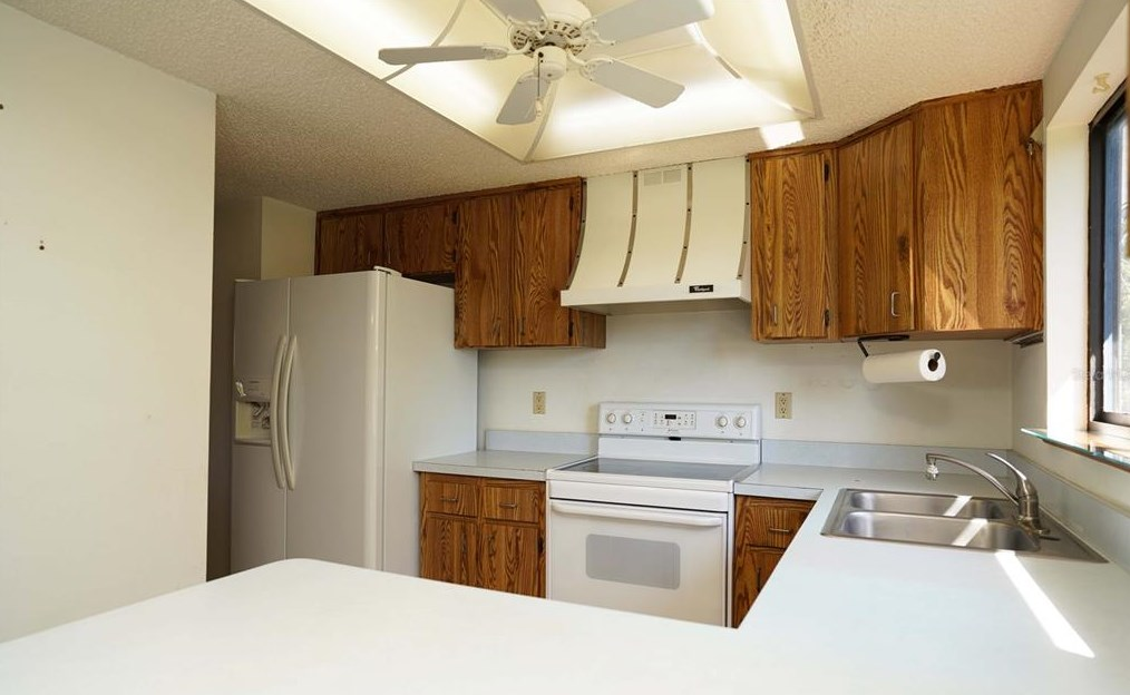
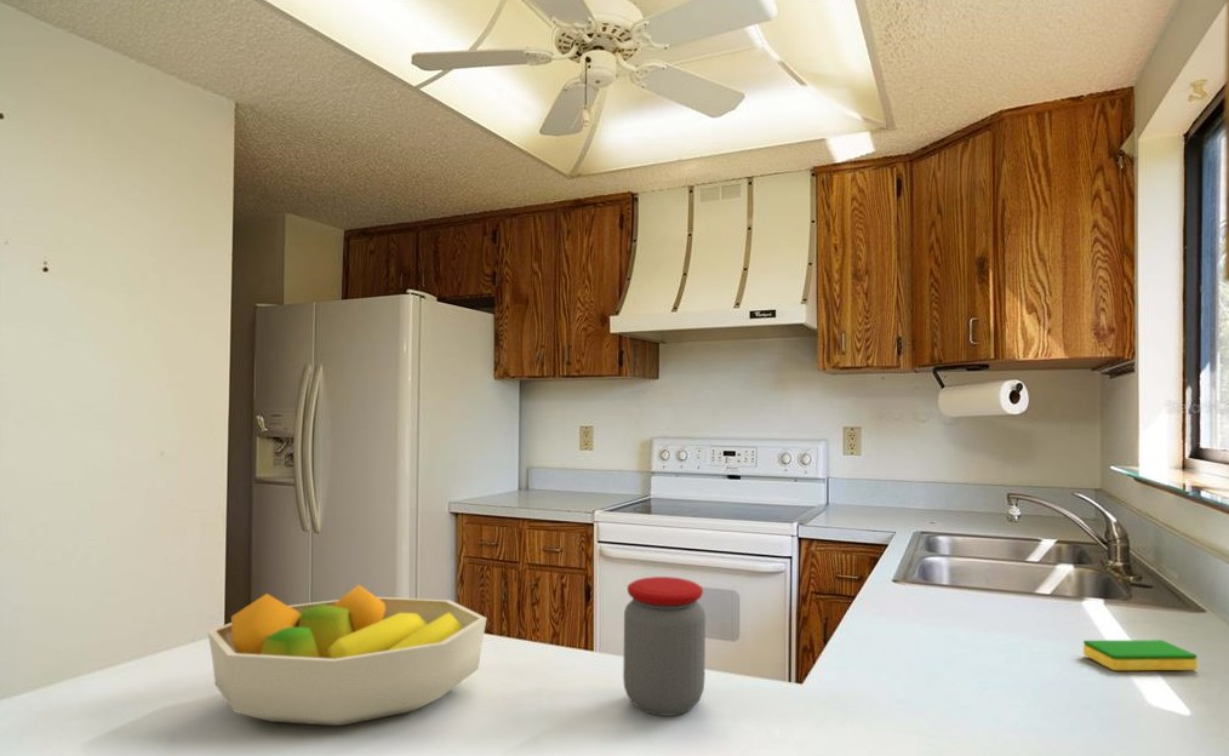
+ jar (664, 643)
+ fruit bowl (351, 643)
+ dish sponge (1138, 654)
